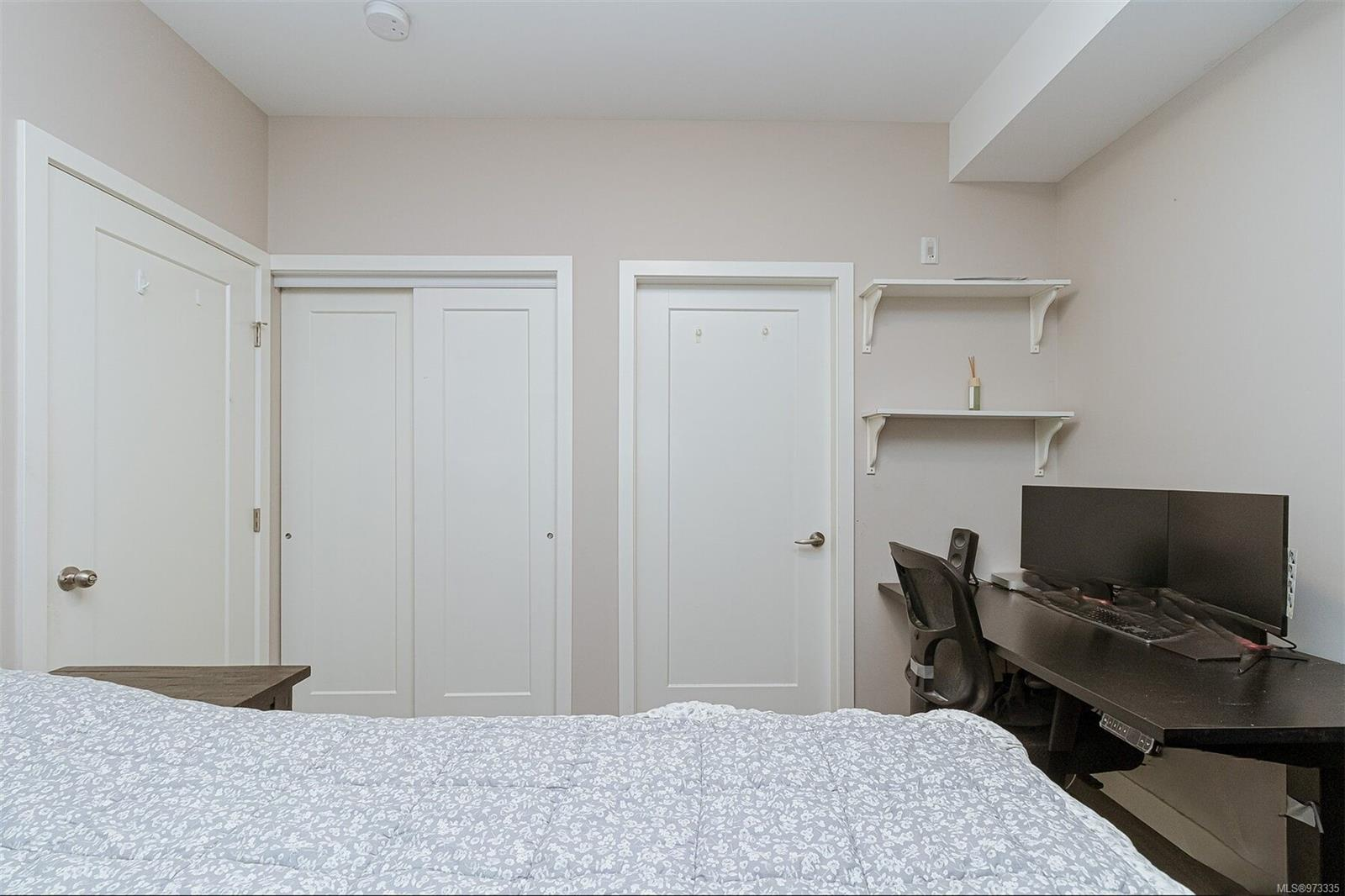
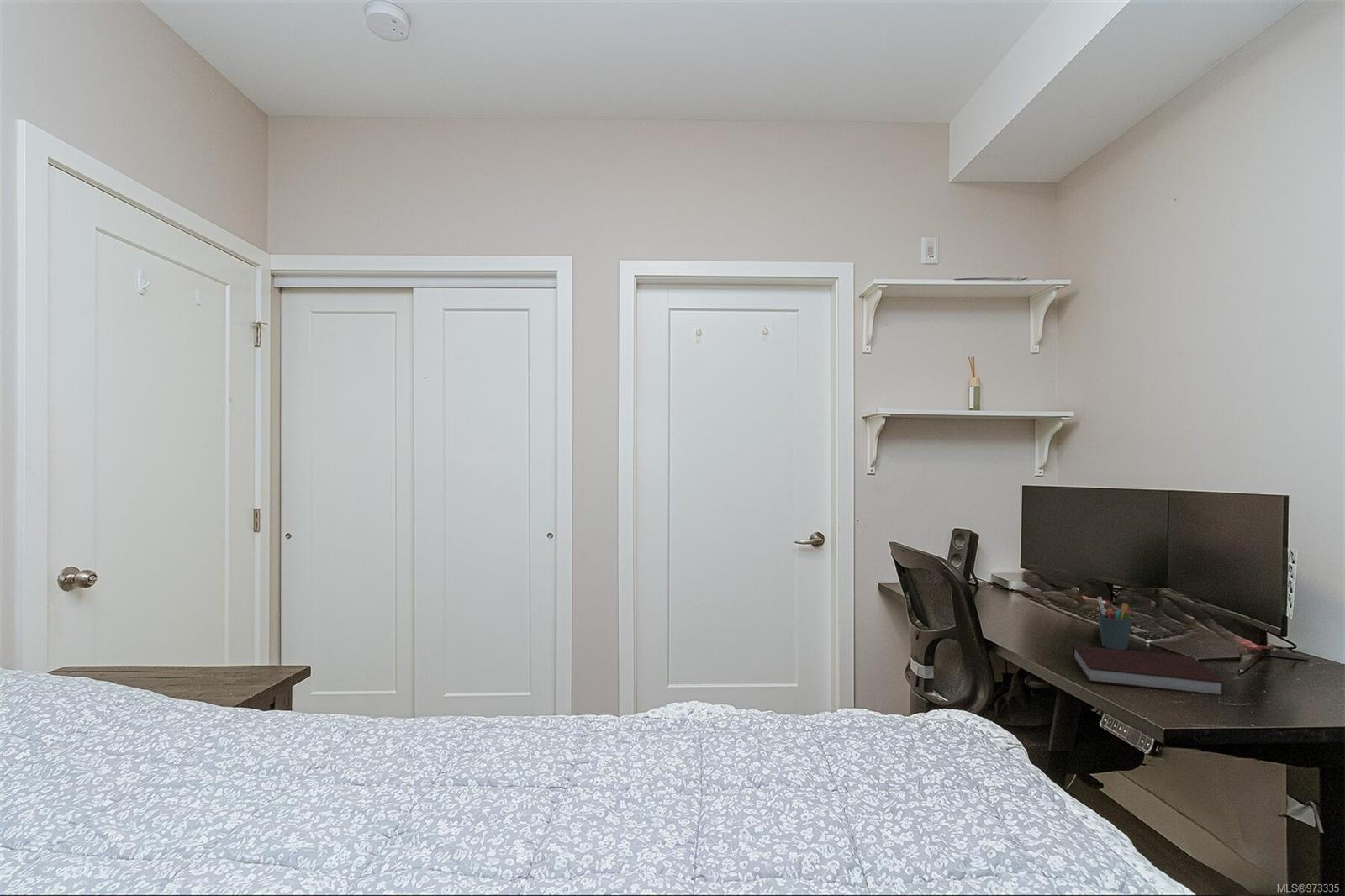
+ notebook (1142, 668)
+ pen holder (1115, 623)
